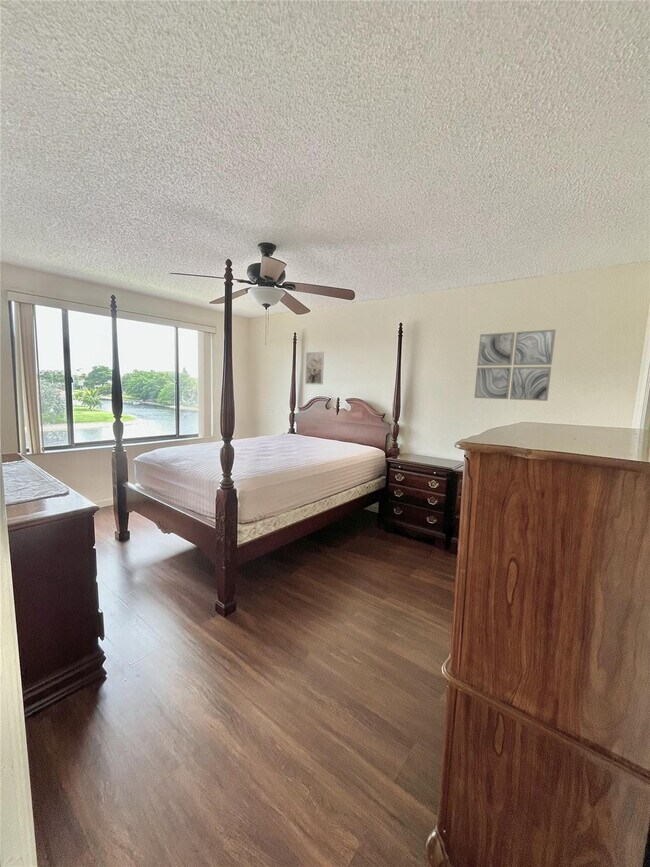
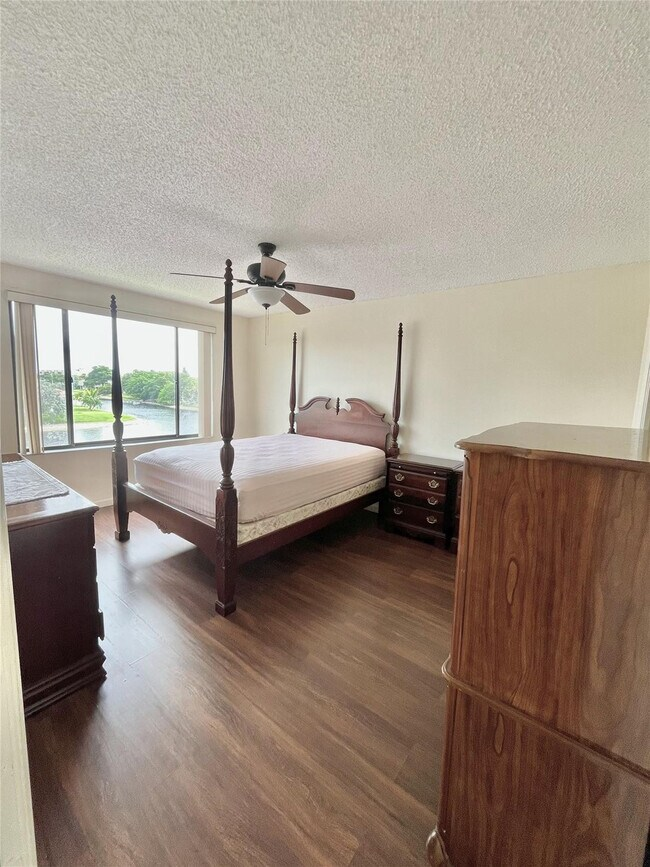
- wall art (513, 367)
- wall art (314, 368)
